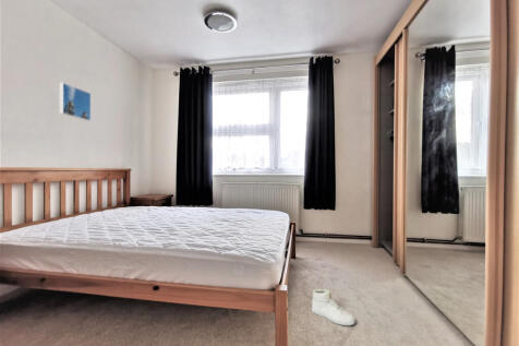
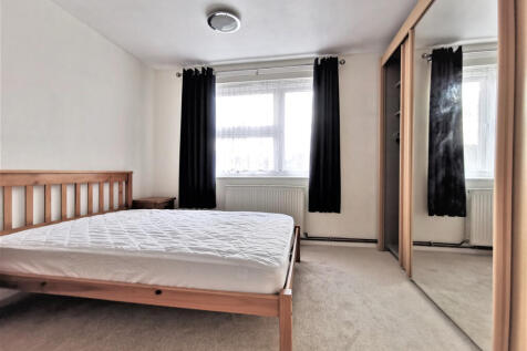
- sneaker (331, 305)
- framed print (76, 103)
